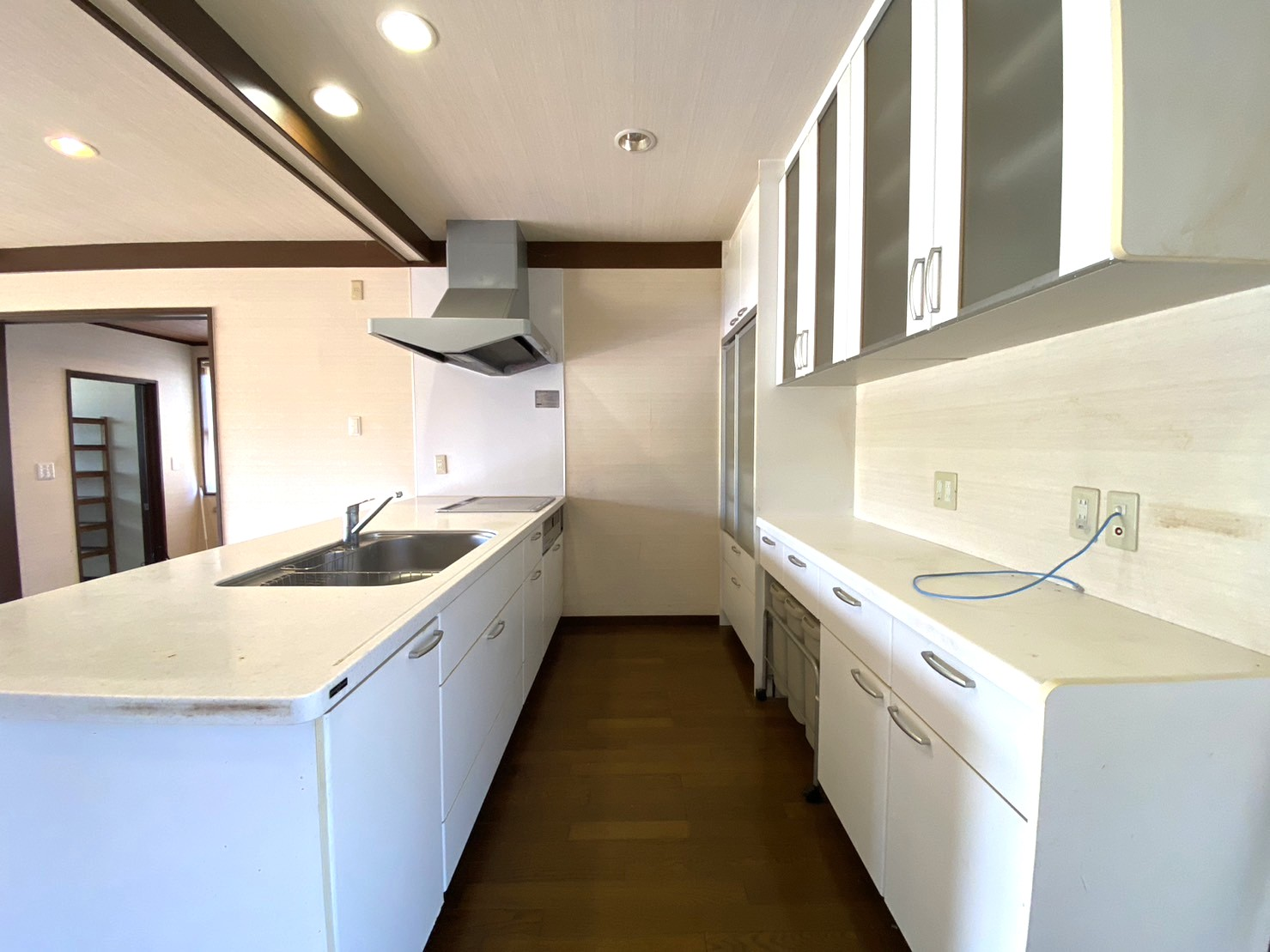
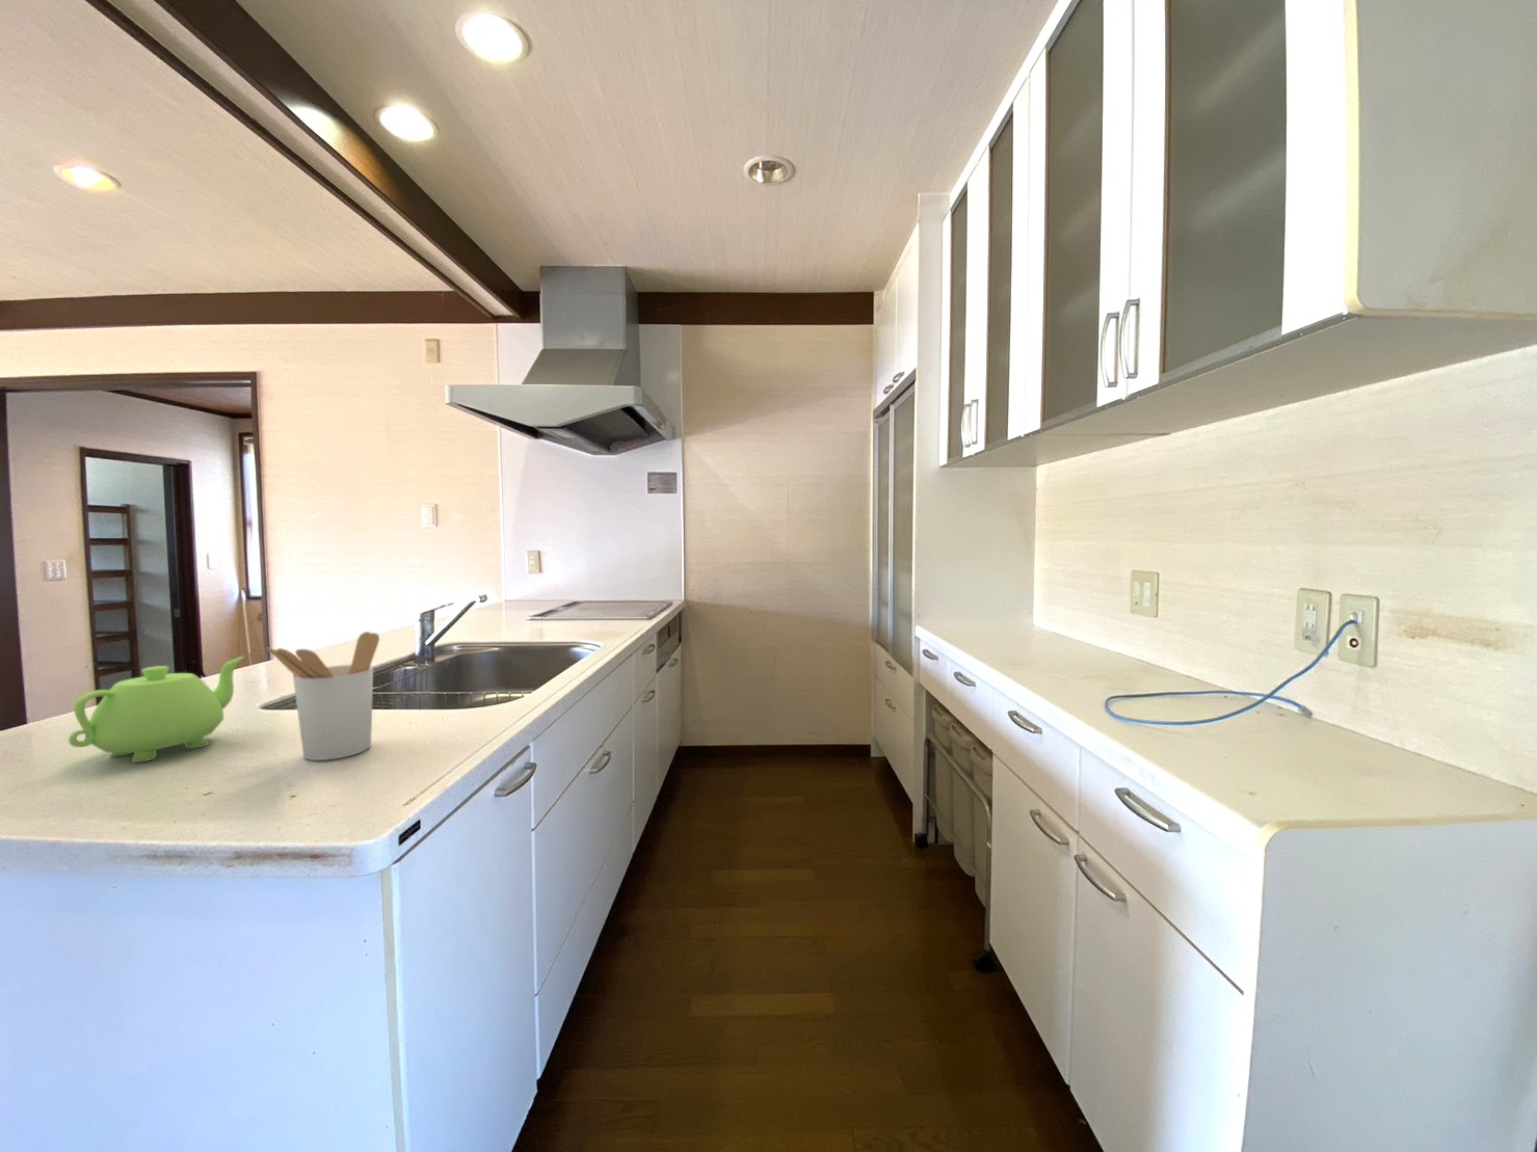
+ utensil holder (323, 695)
+ teakettle (166, 707)
